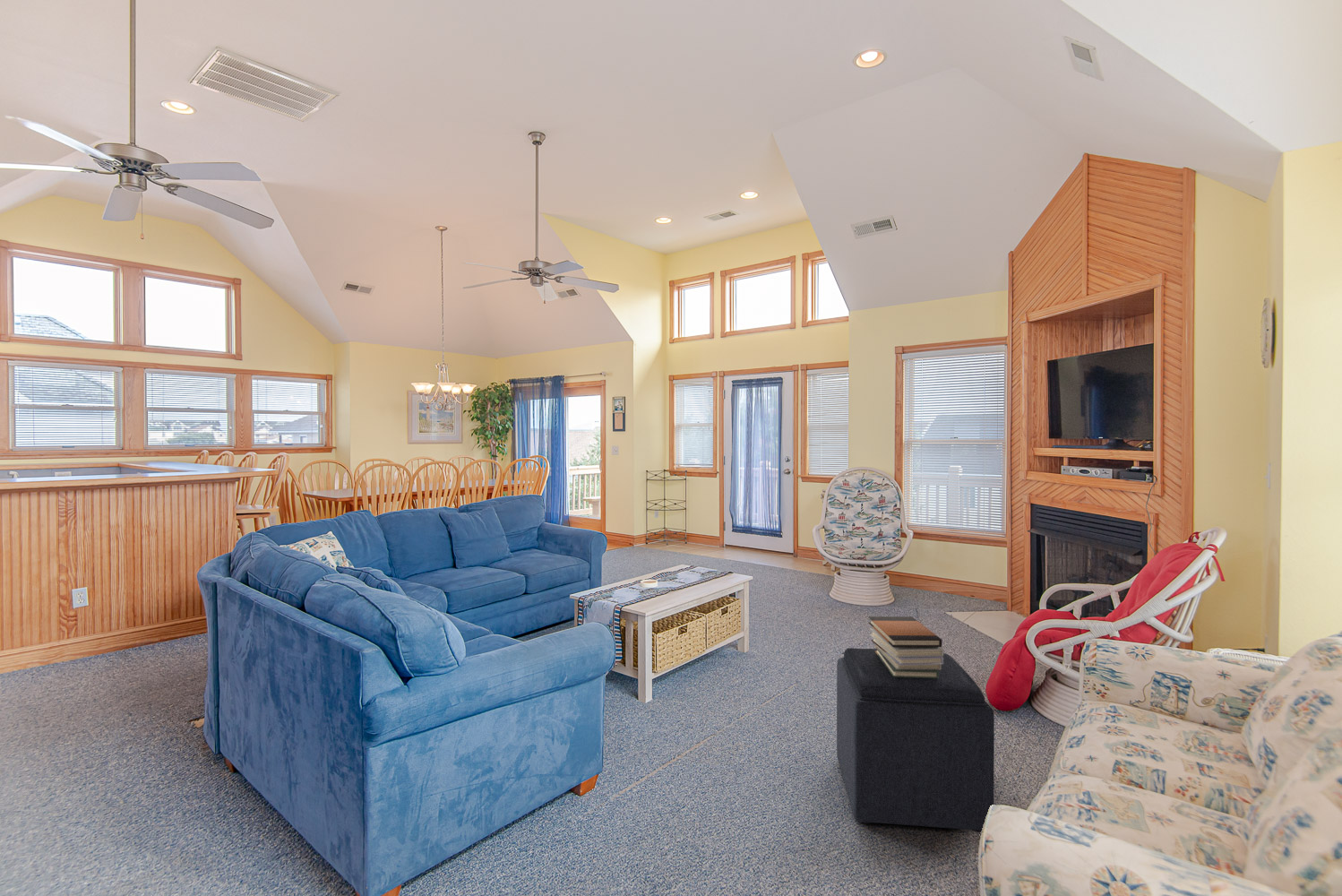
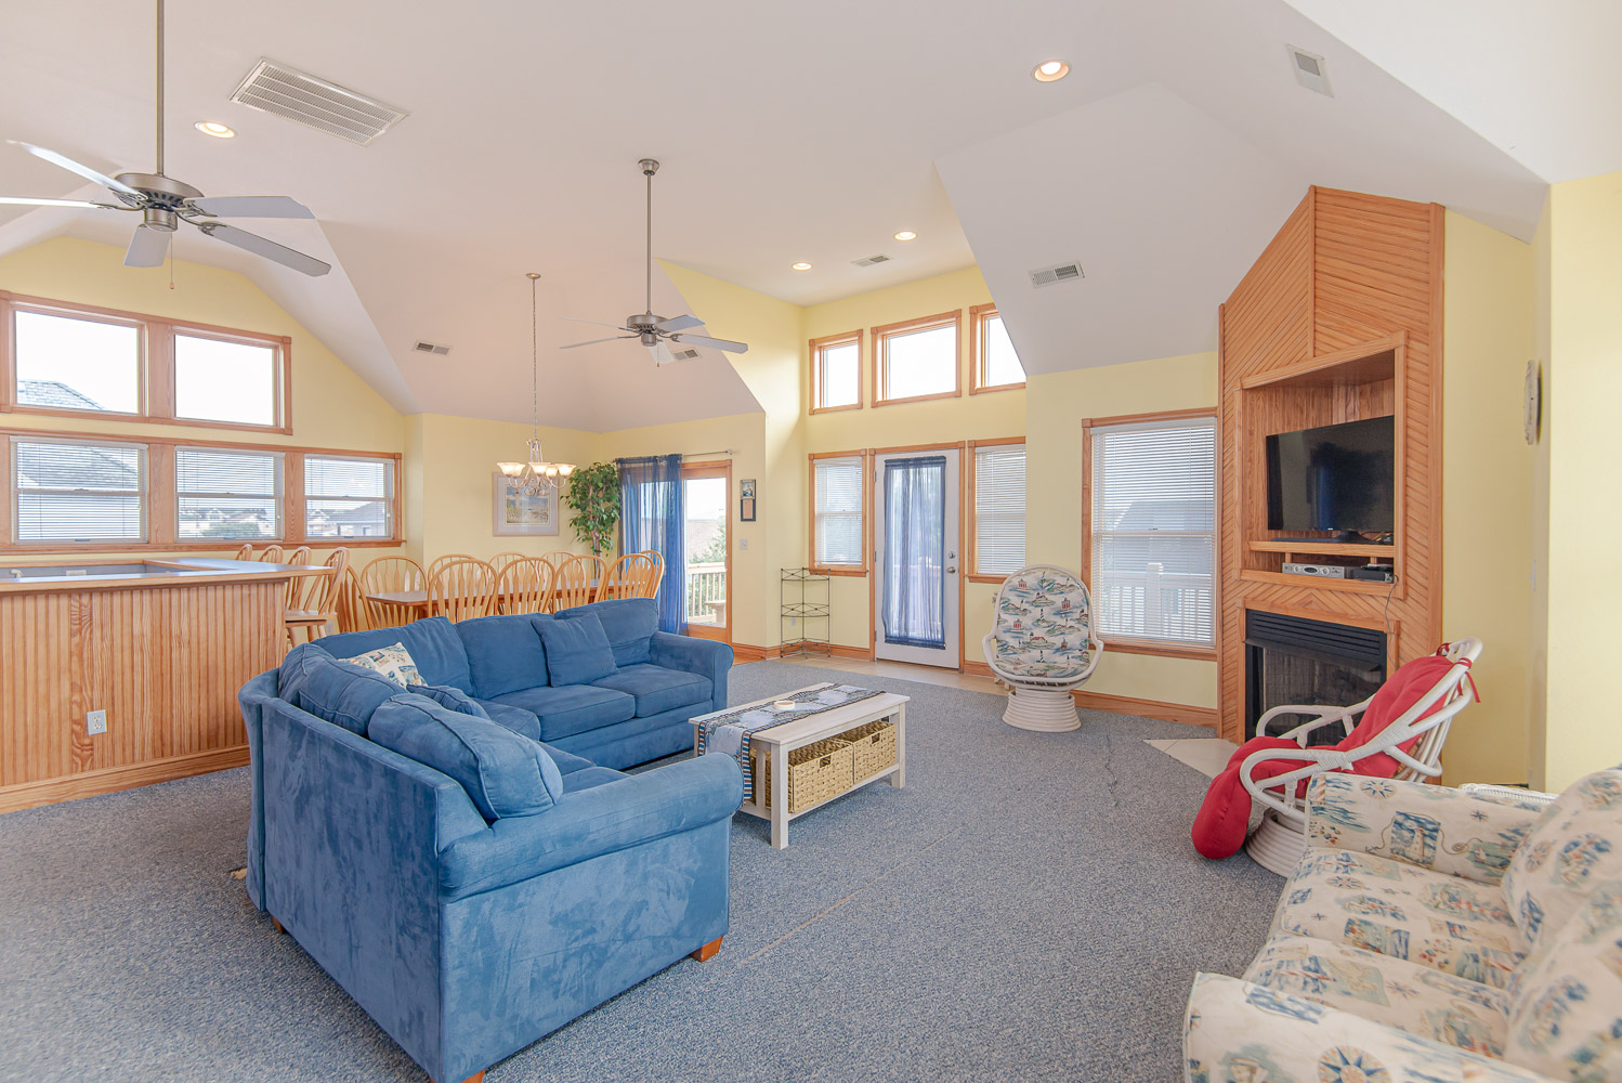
- book stack (904, 646)
- ottoman (907, 728)
